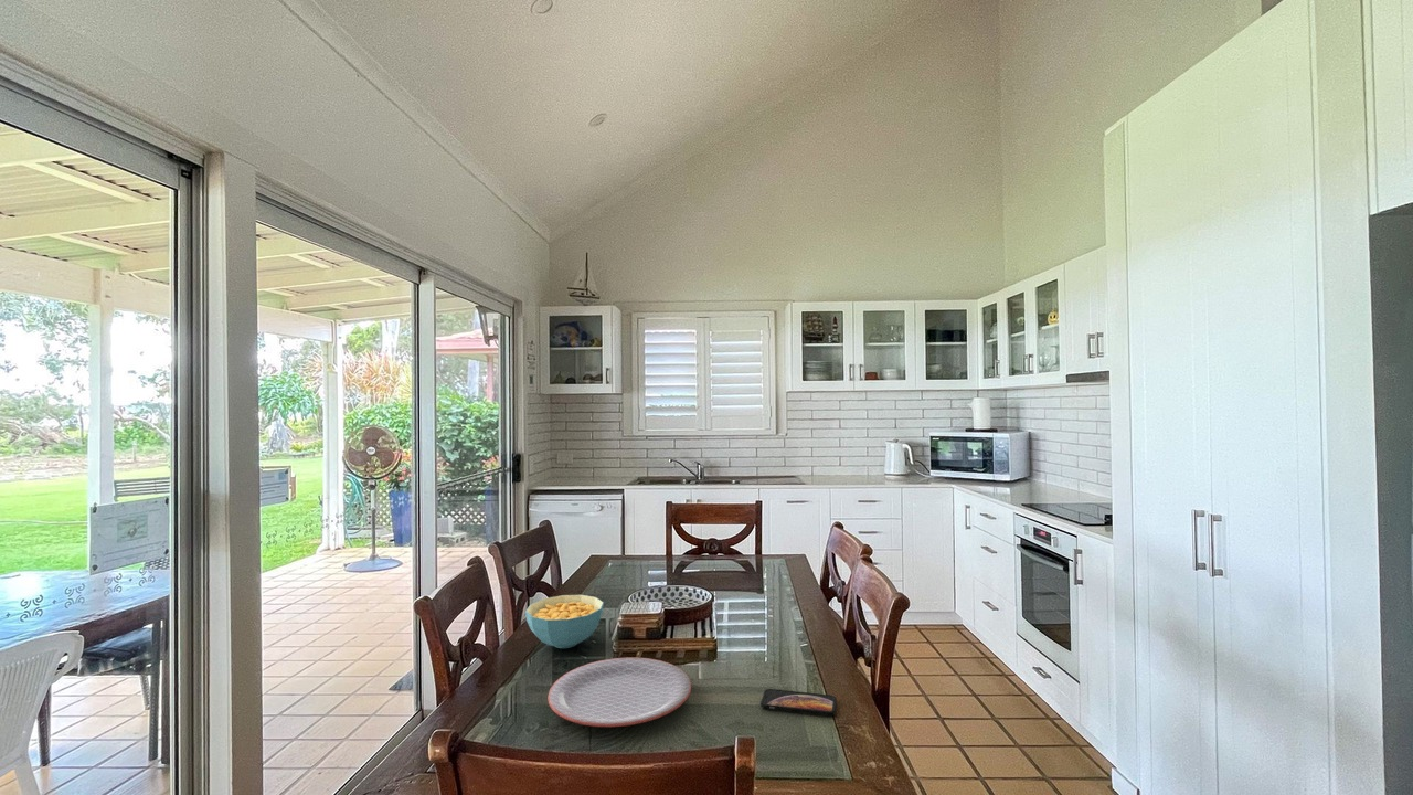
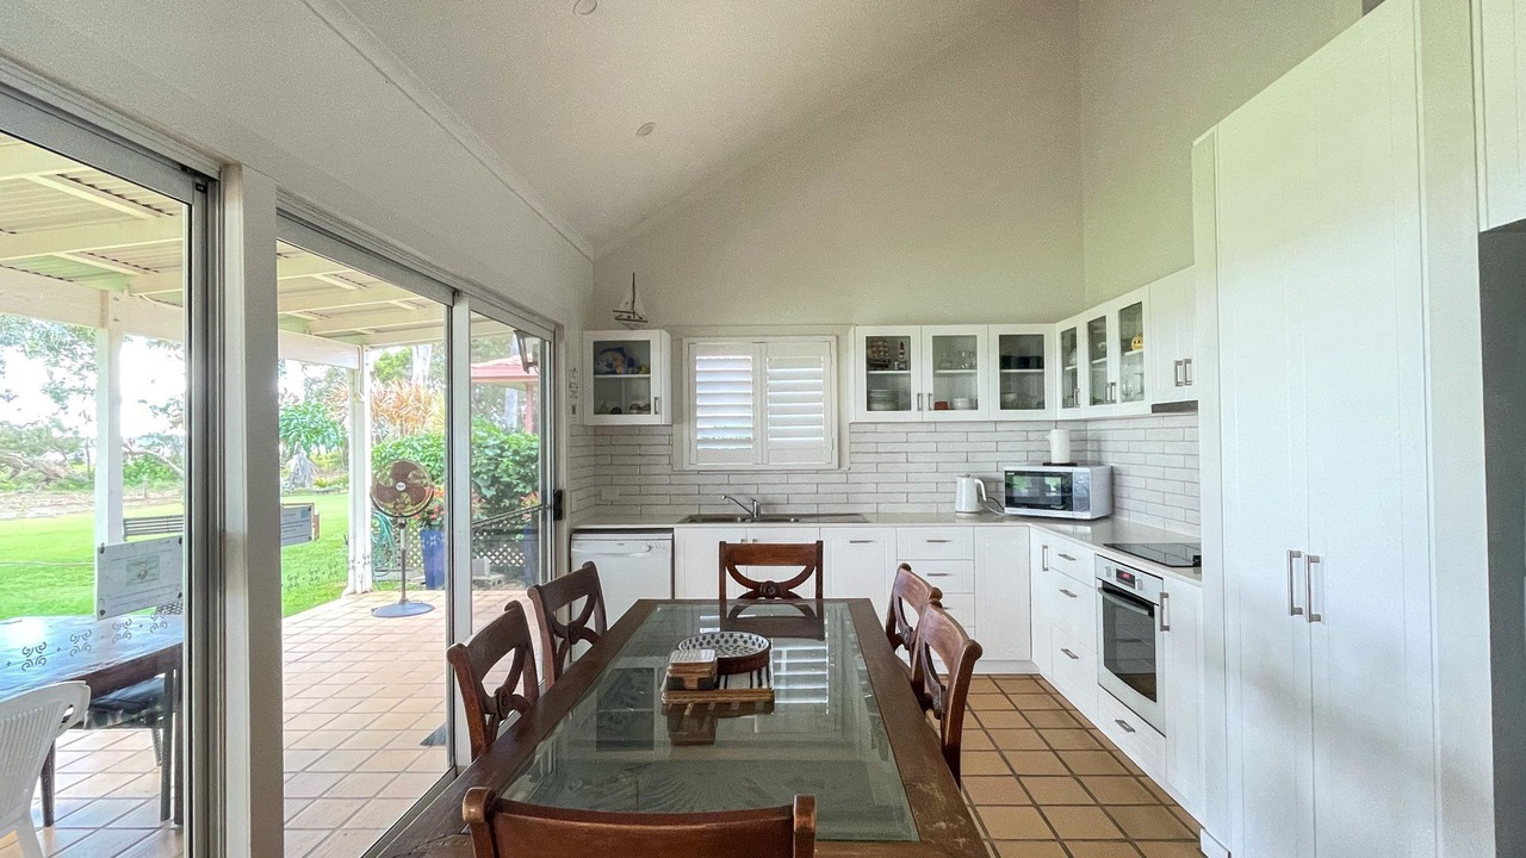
- plate (620, 692)
- smartphone (798, 701)
- cereal bowl (565, 625)
